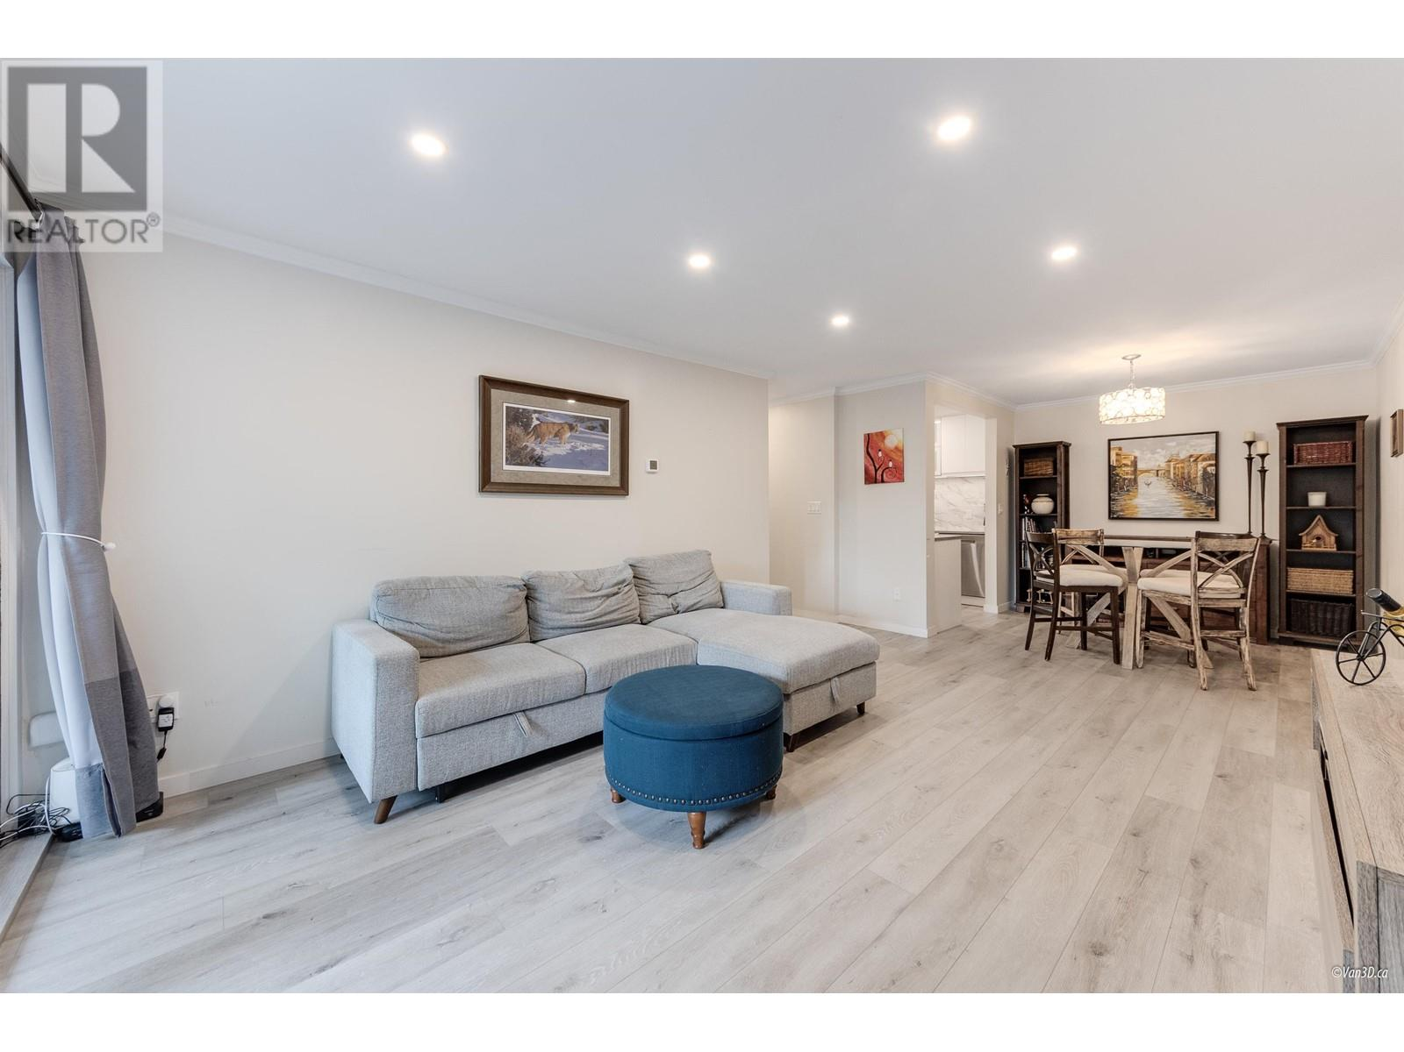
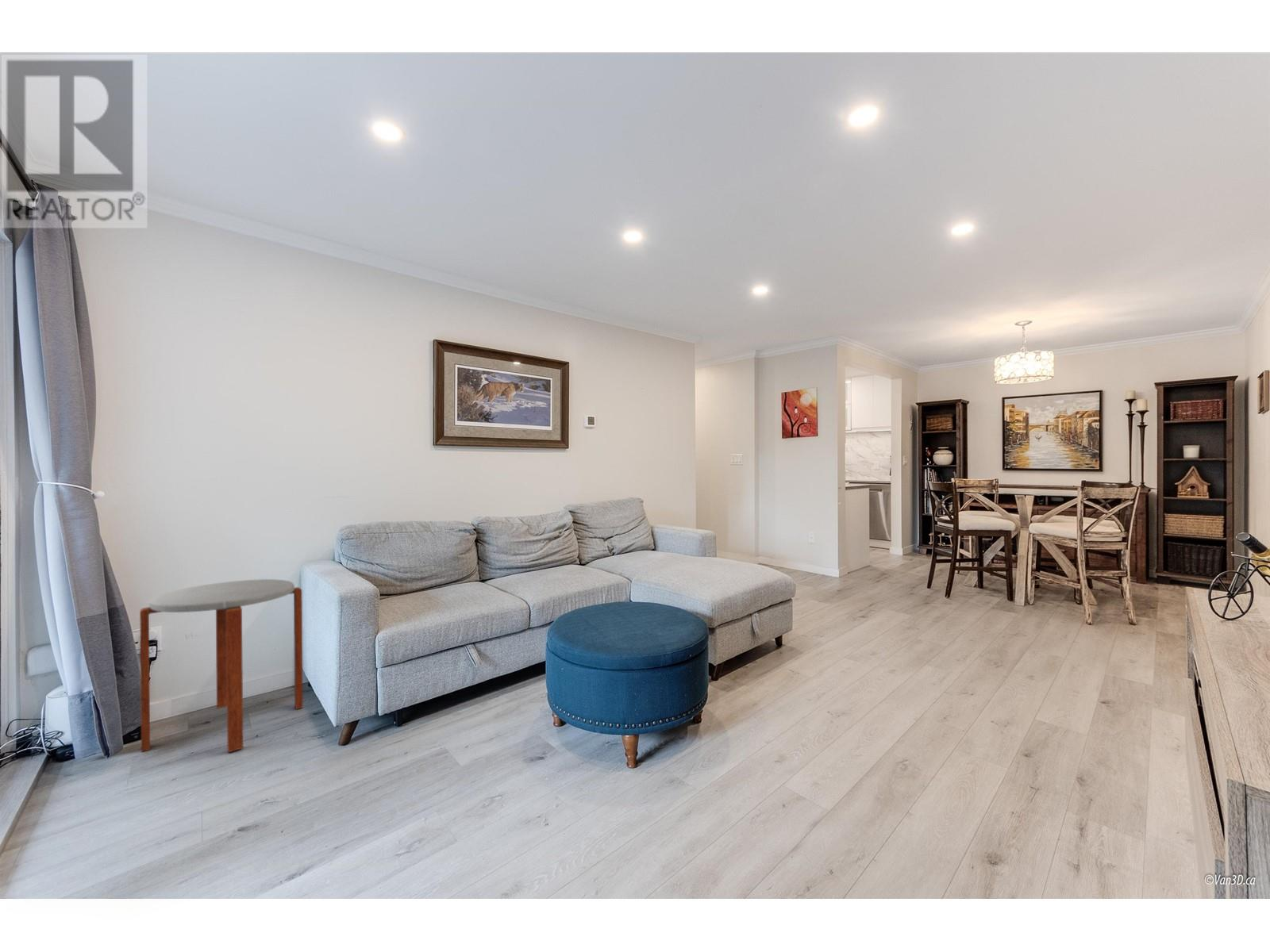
+ side table (228, 658)
